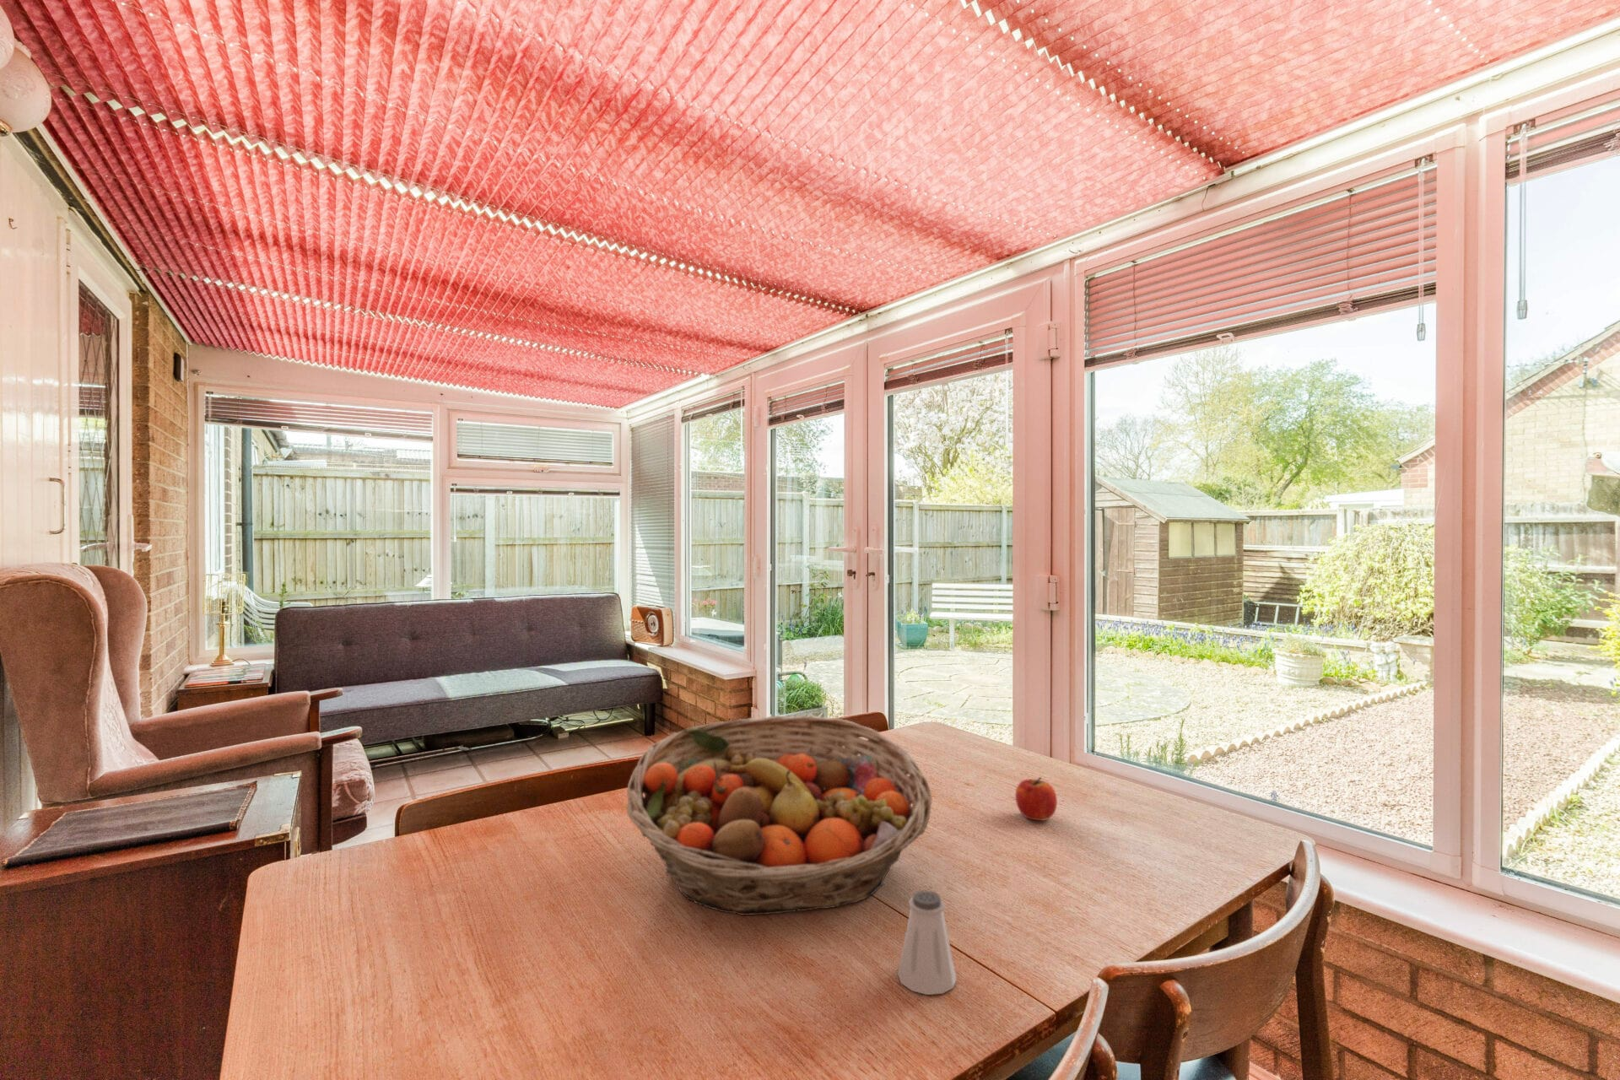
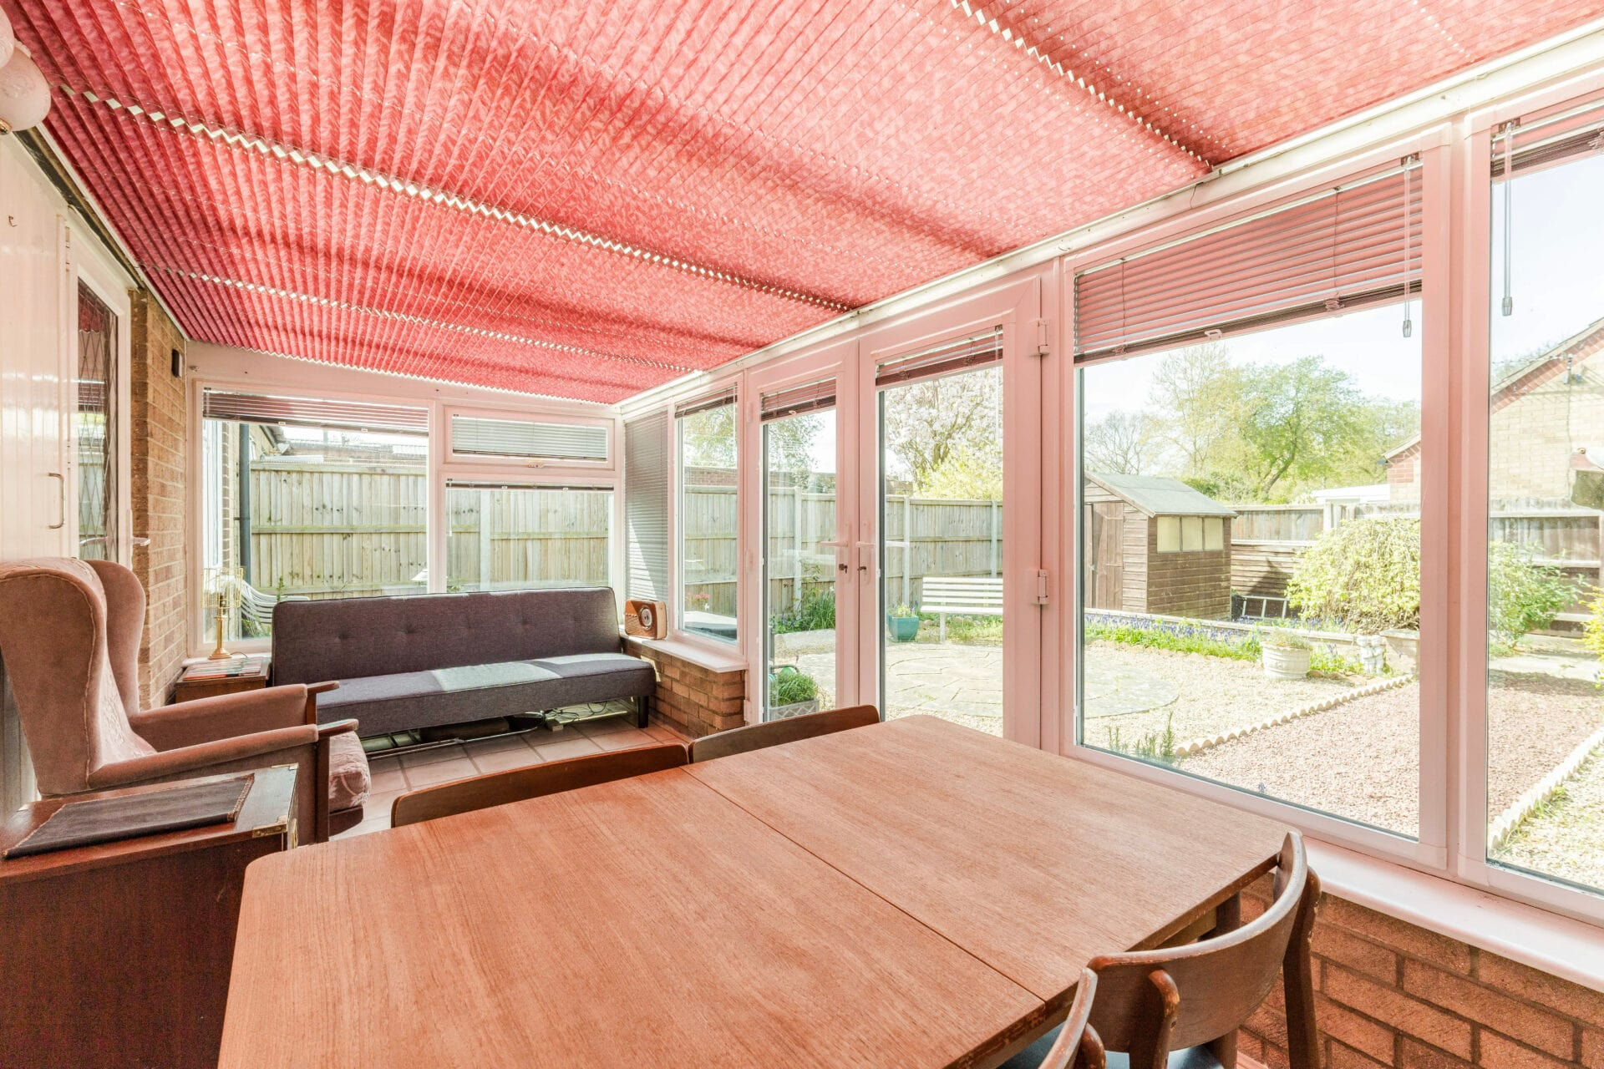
- fruit basket (780, 804)
- saltshaker (927, 937)
- fruit (1035, 797)
